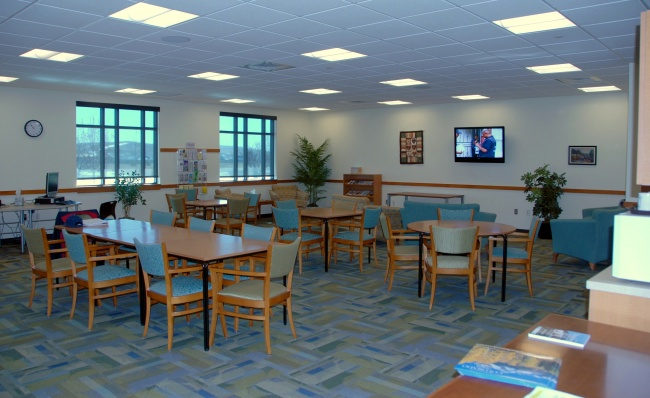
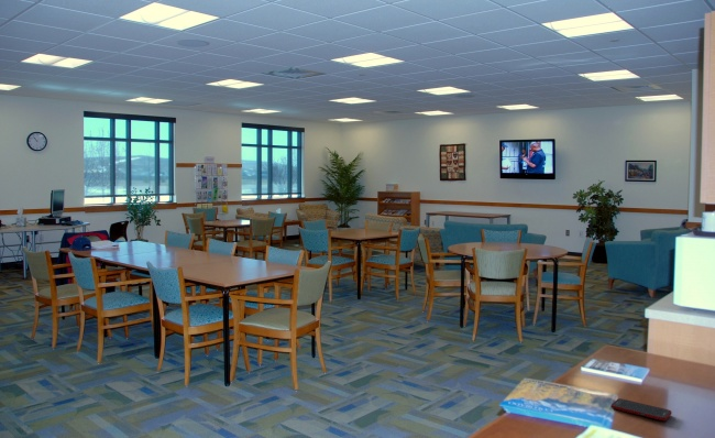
+ cell phone (640, 409)
